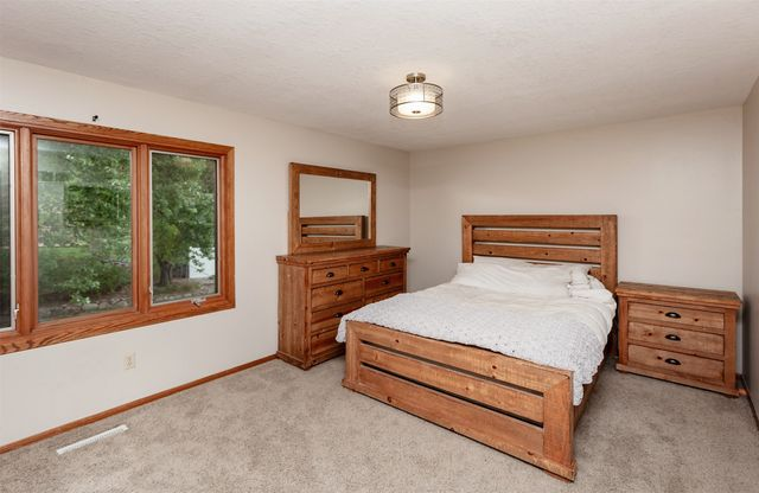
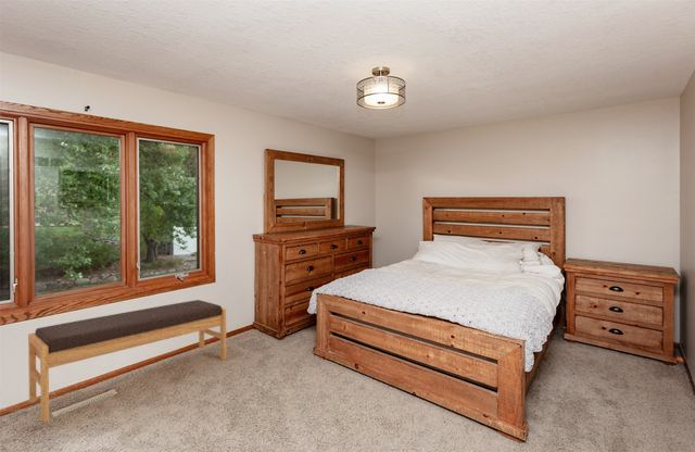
+ bench (138, 346)
